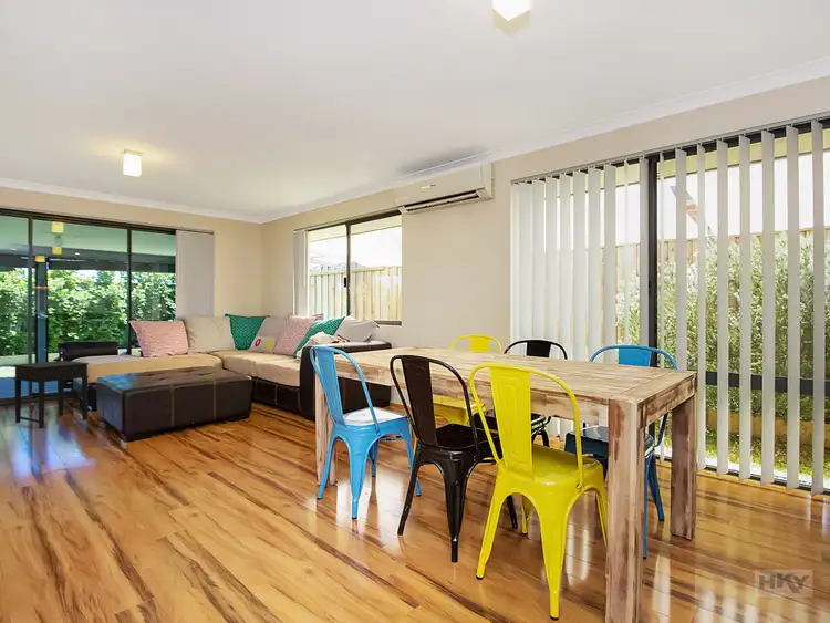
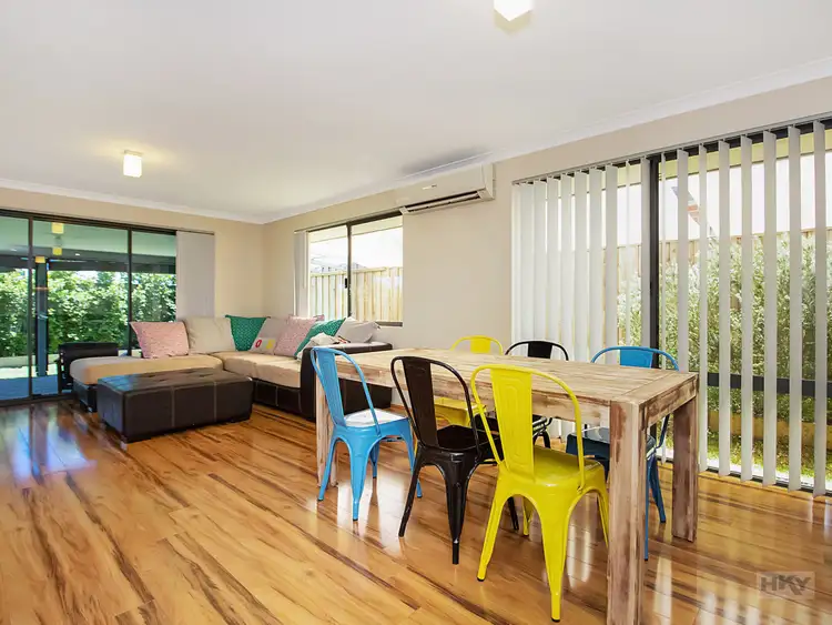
- side table (59, 392)
